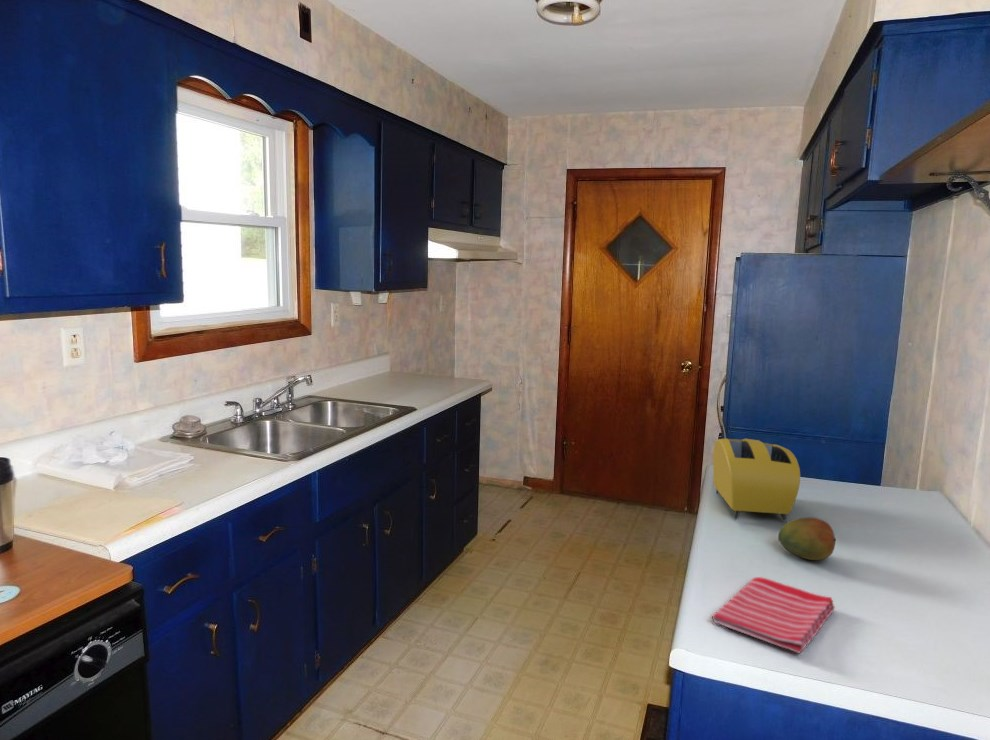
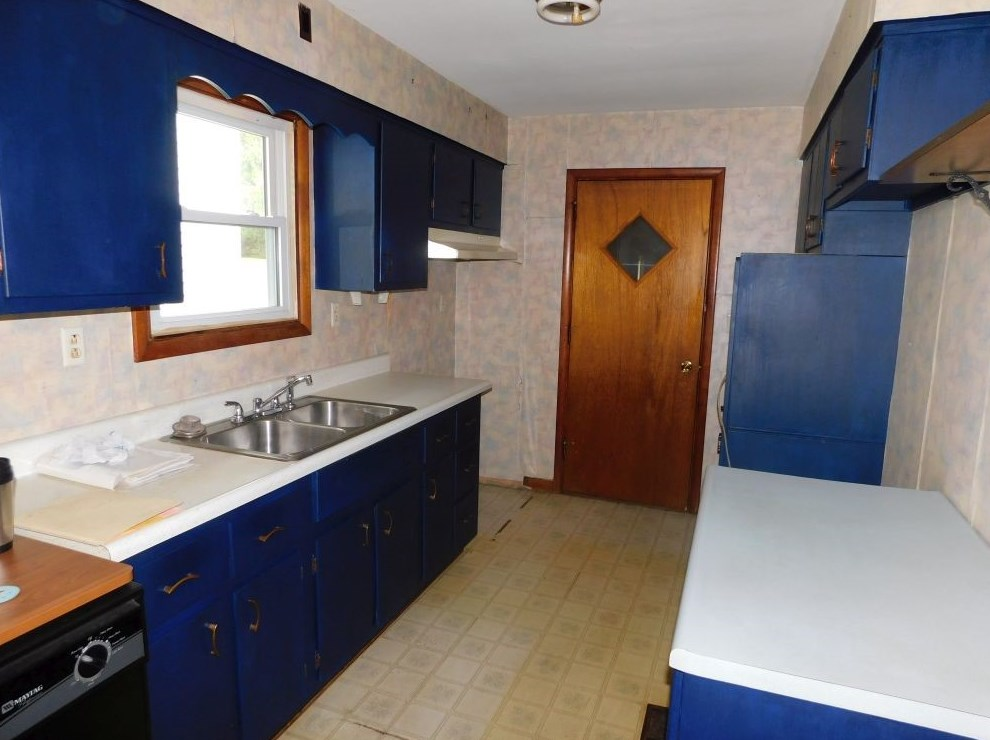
- toaster (752, 473)
- fruit (806, 537)
- dish towel (775, 610)
